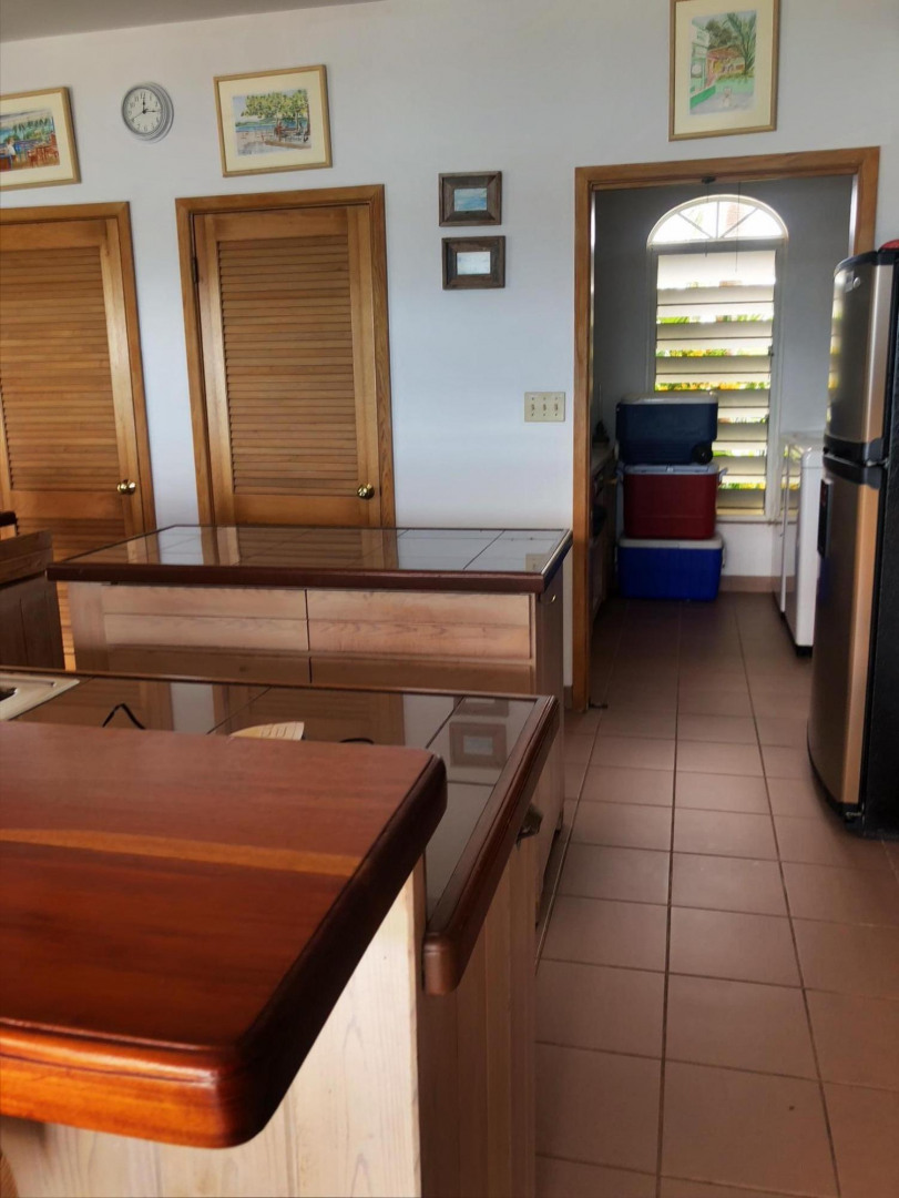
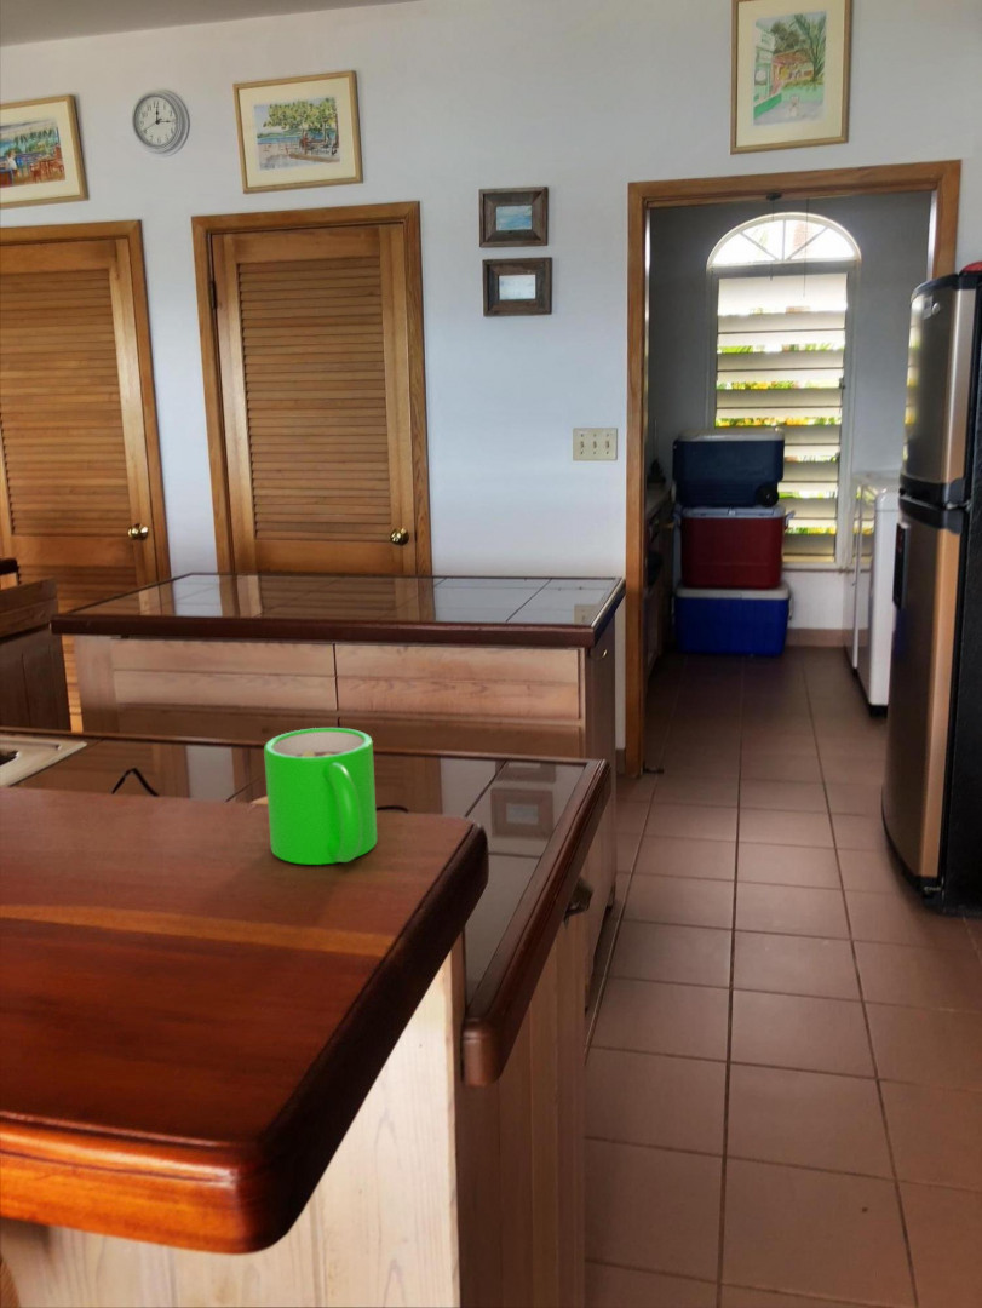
+ mug (329, 801)
